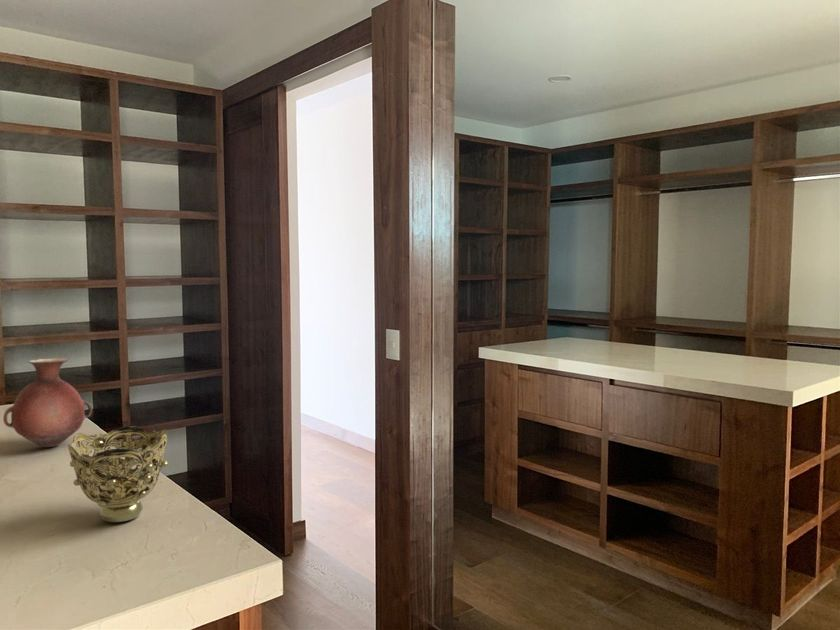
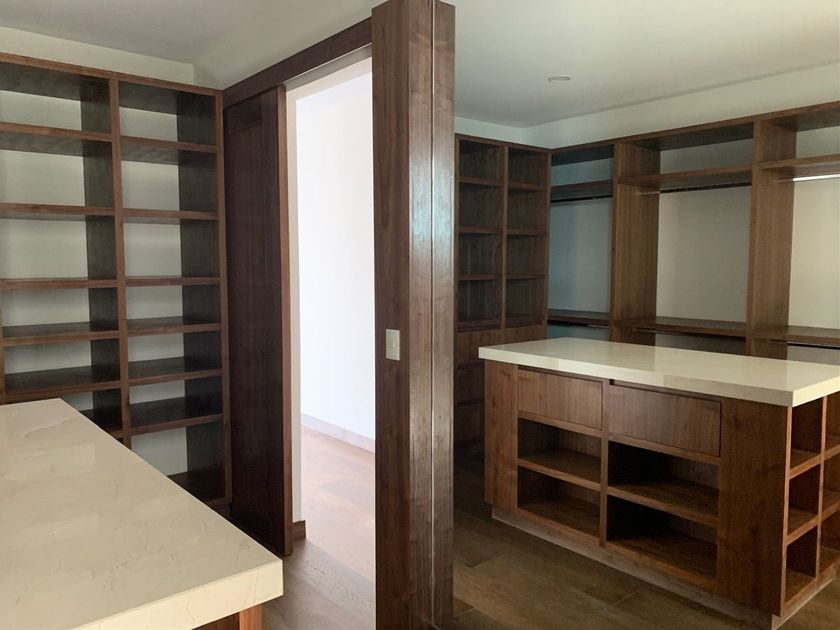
- vase (48, 403)
- decorative bowl (120, 476)
